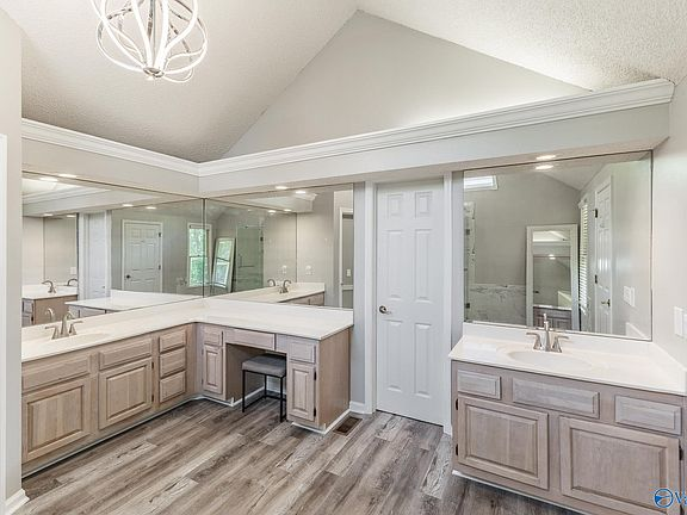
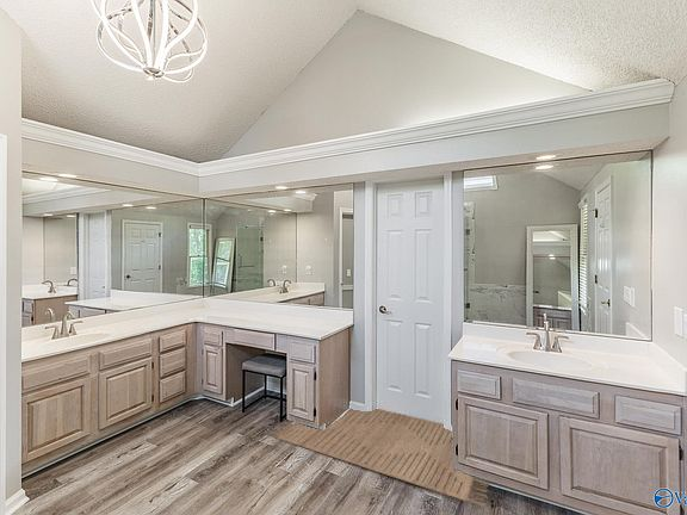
+ rug (380, 434)
